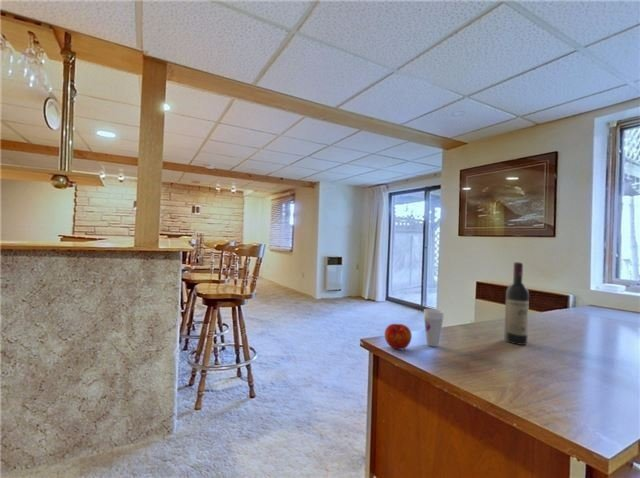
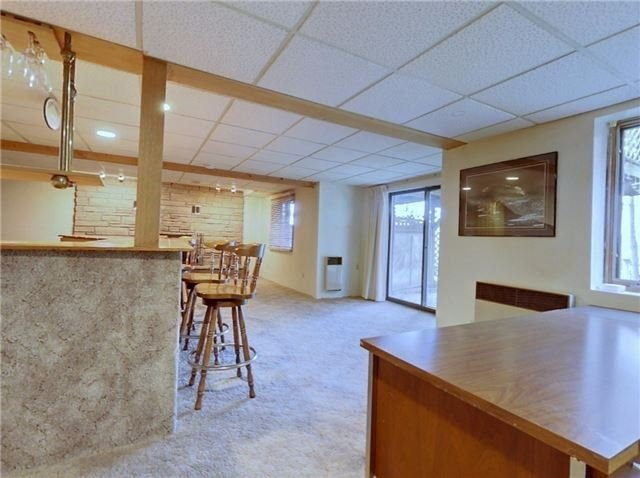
- cup (433, 327)
- wine bottle (516, 301)
- apple (398, 336)
